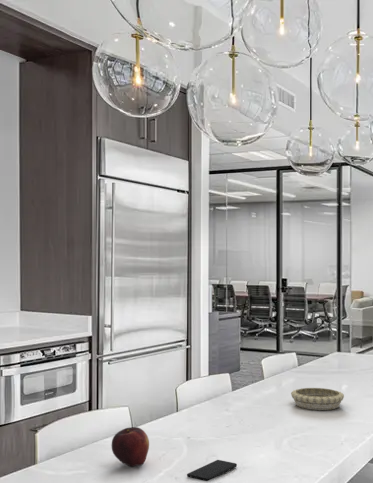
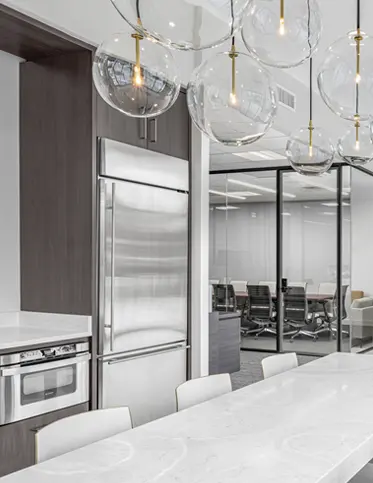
- decorative bowl (317, 398)
- fruit (130, 446)
- smartphone (212, 470)
